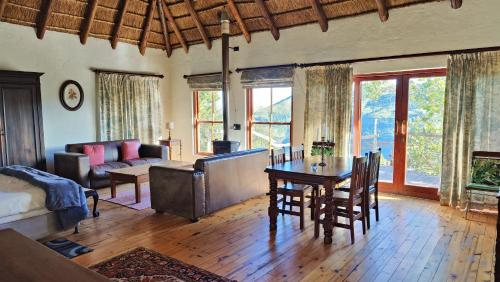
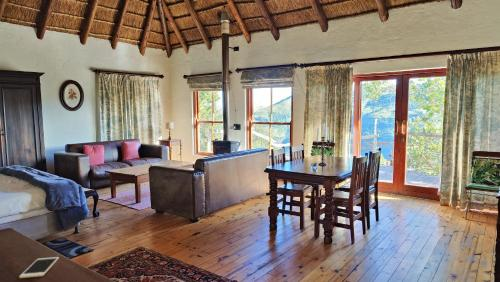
+ cell phone (40, 266)
